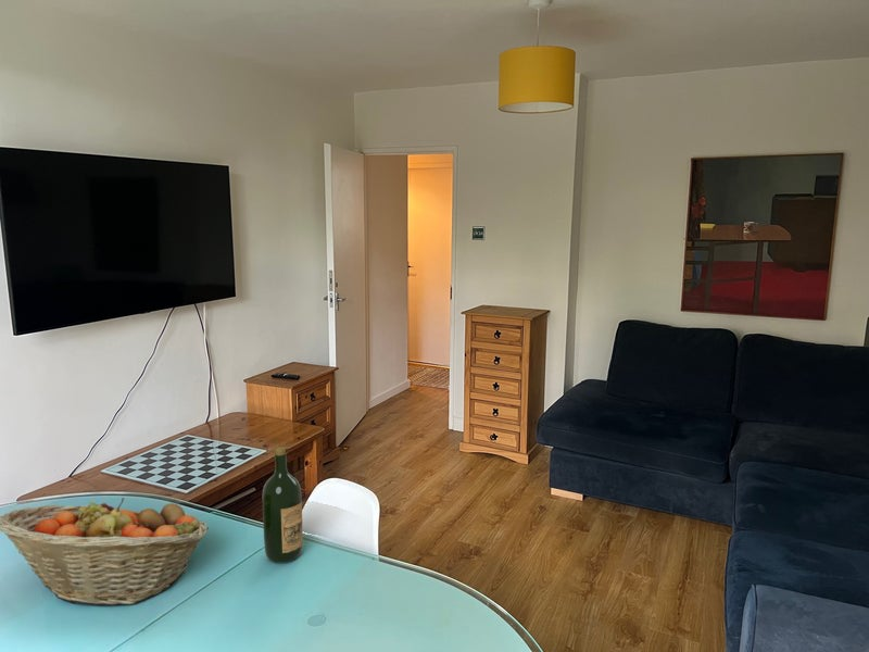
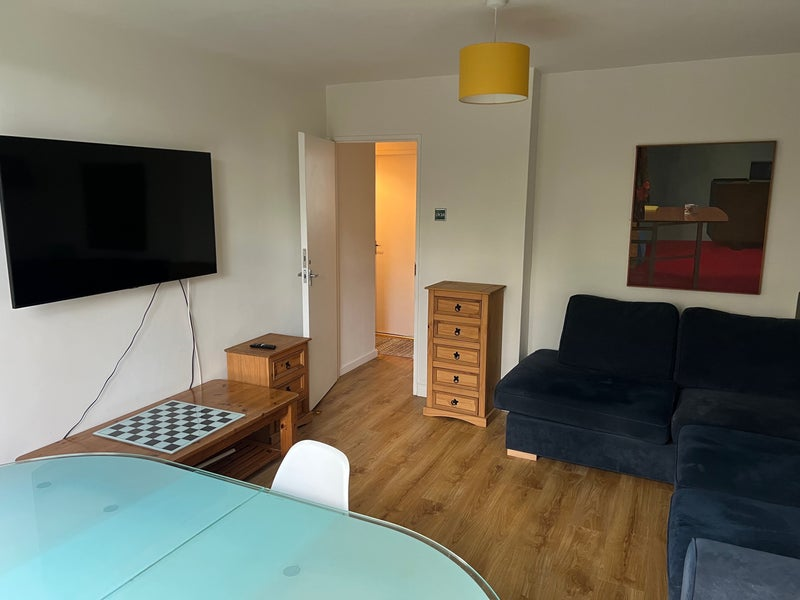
- fruit basket (106, 538)
- wine bottle (281, 502)
